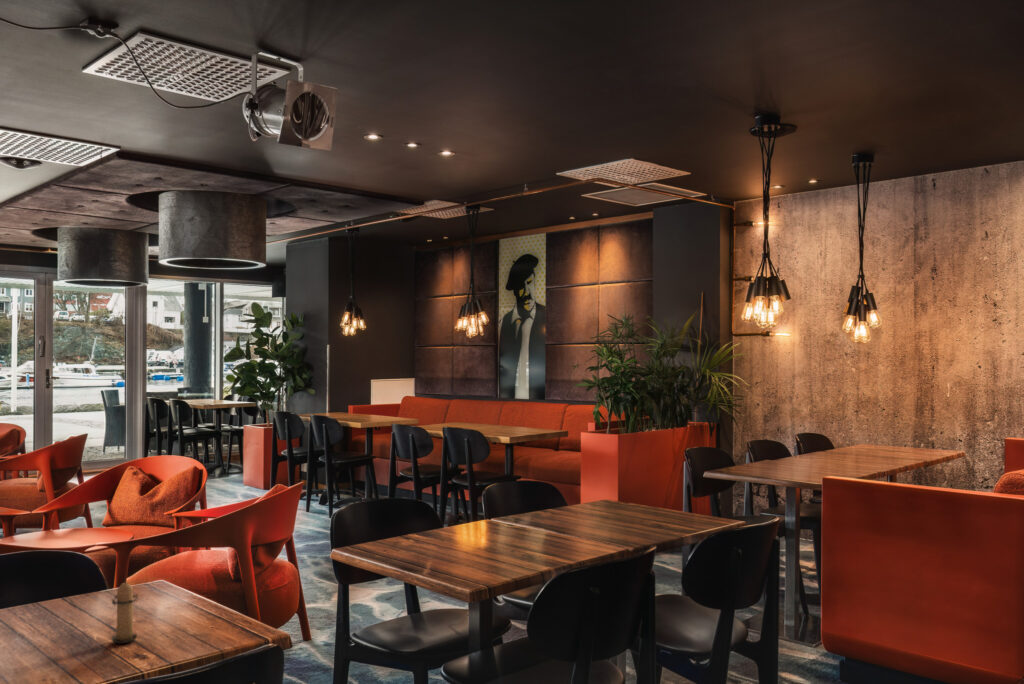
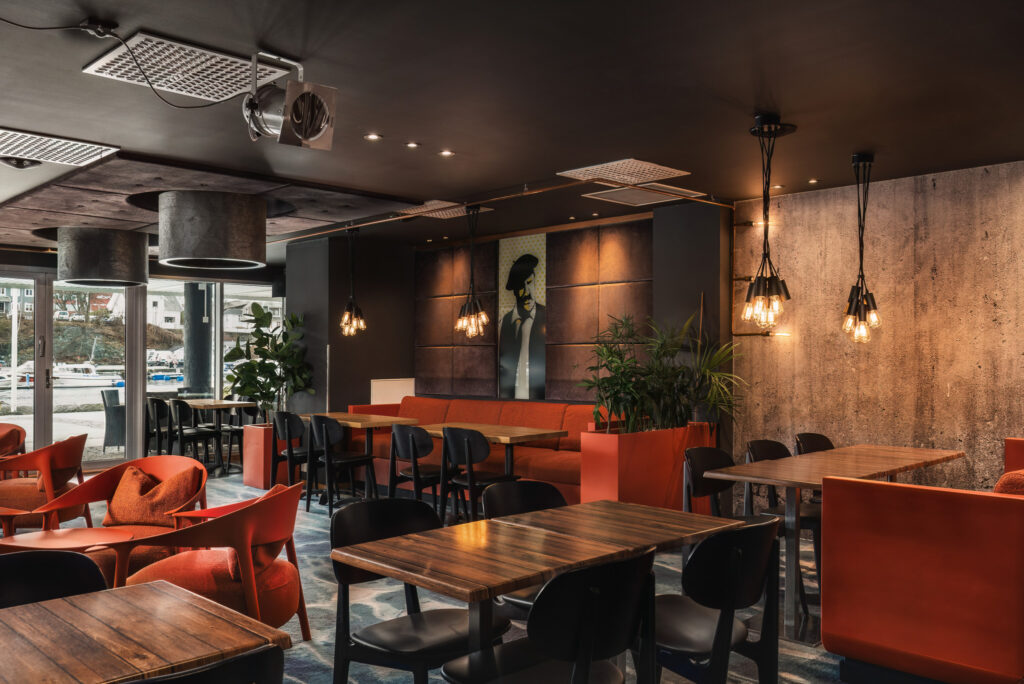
- candle (124, 609)
